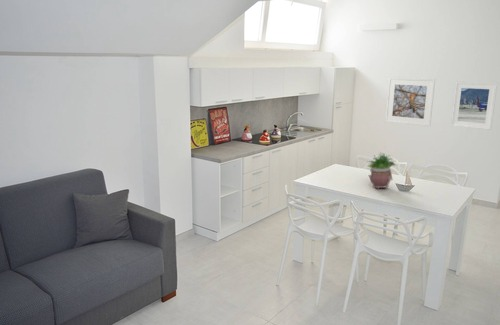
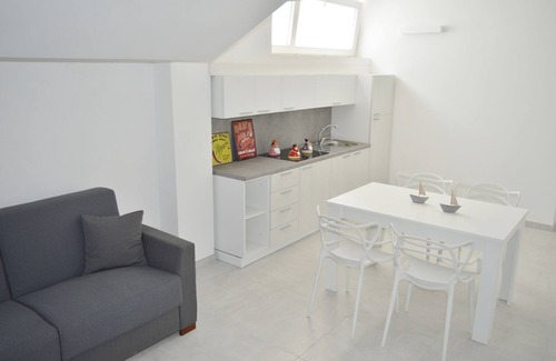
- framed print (473, 105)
- potted plant (379, 169)
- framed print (409, 101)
